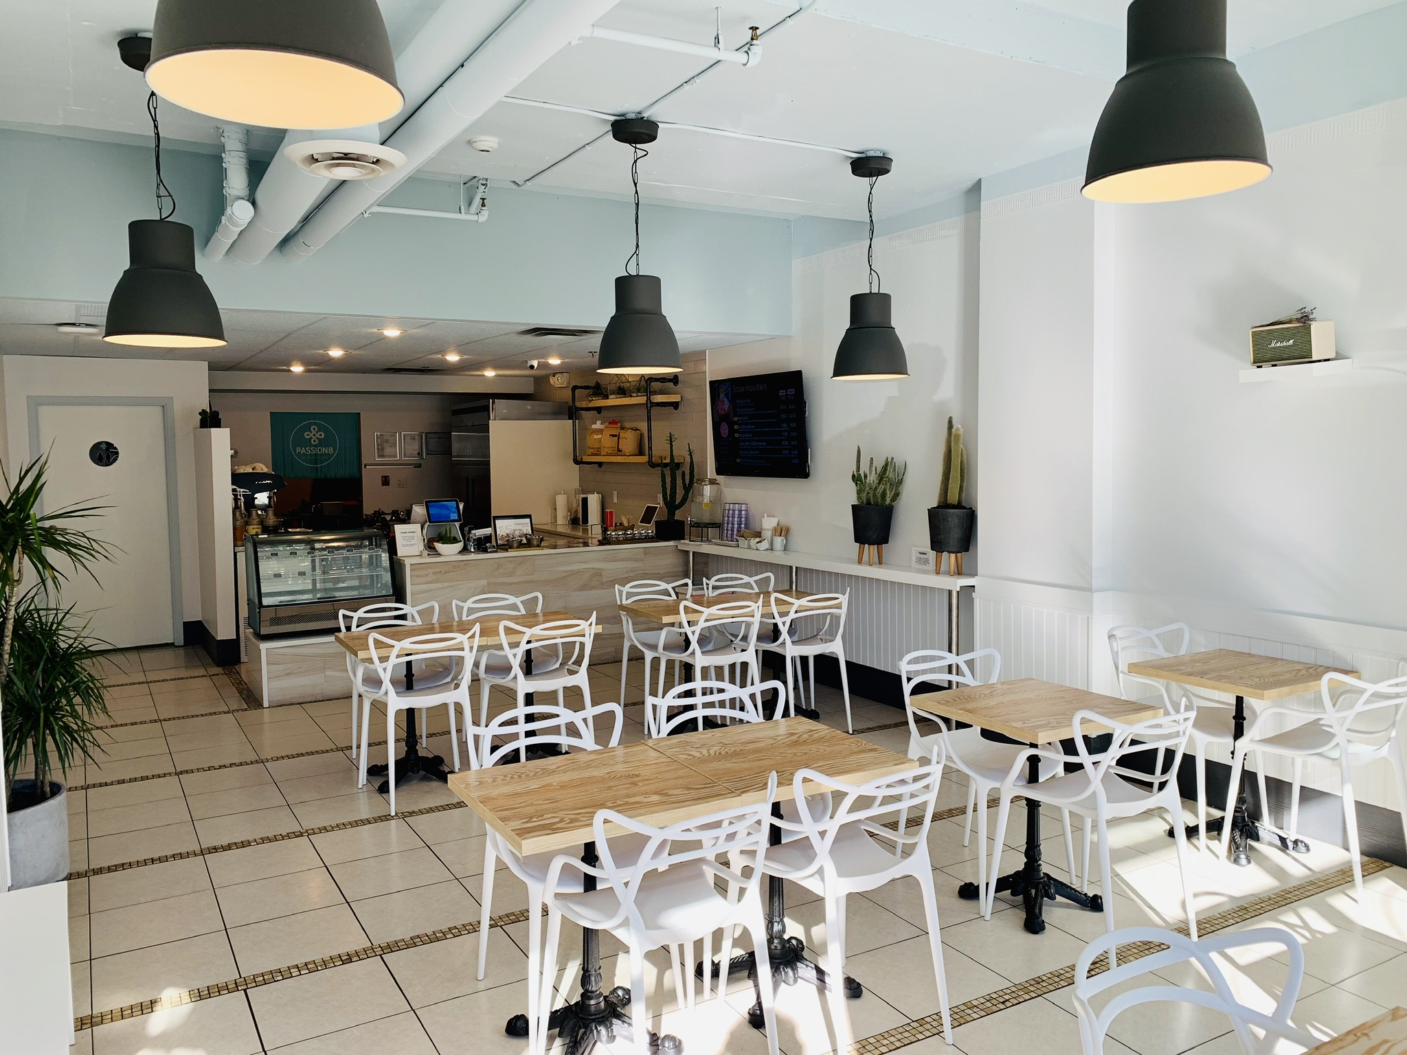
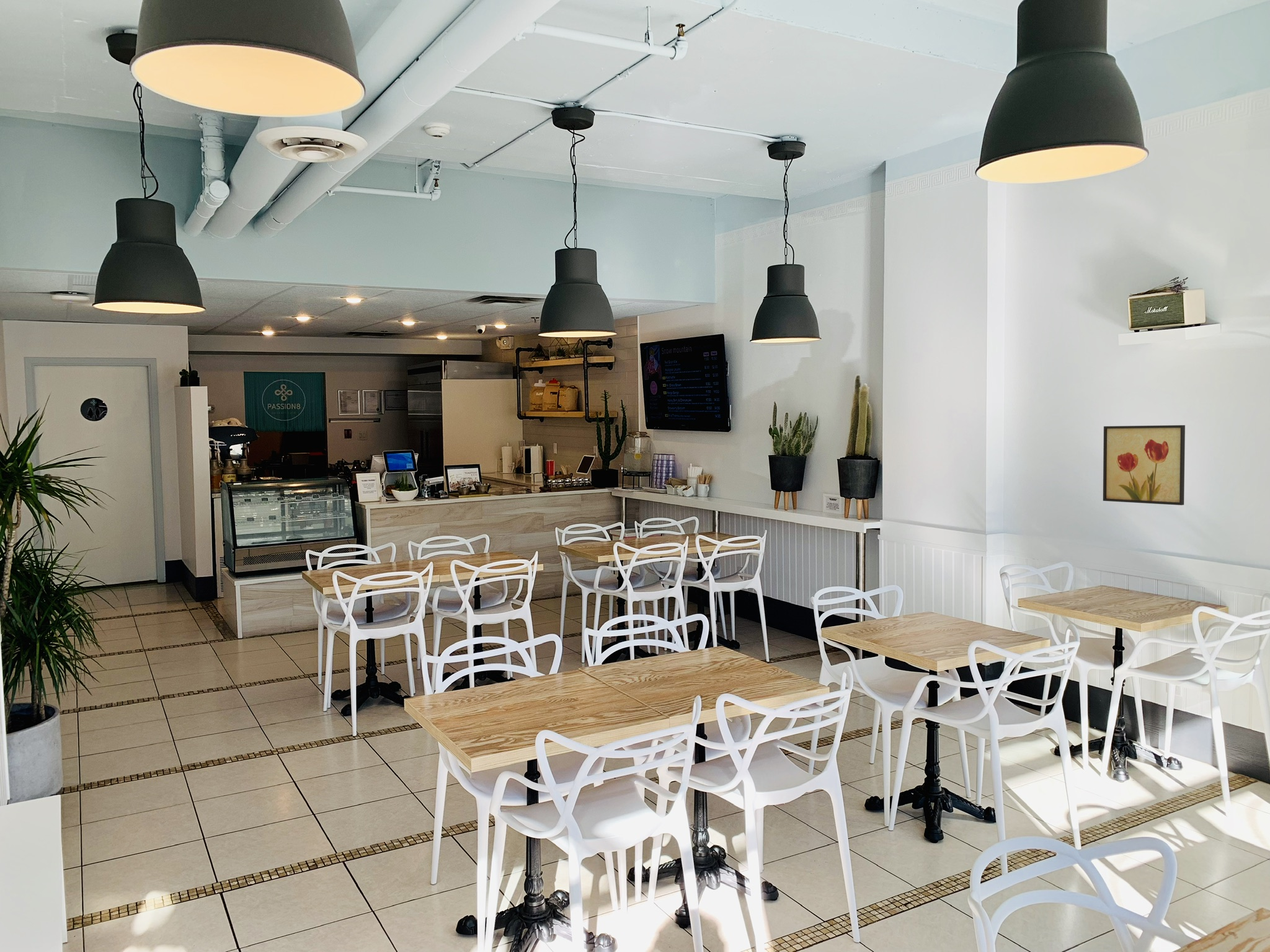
+ wall art (1143, 464)
